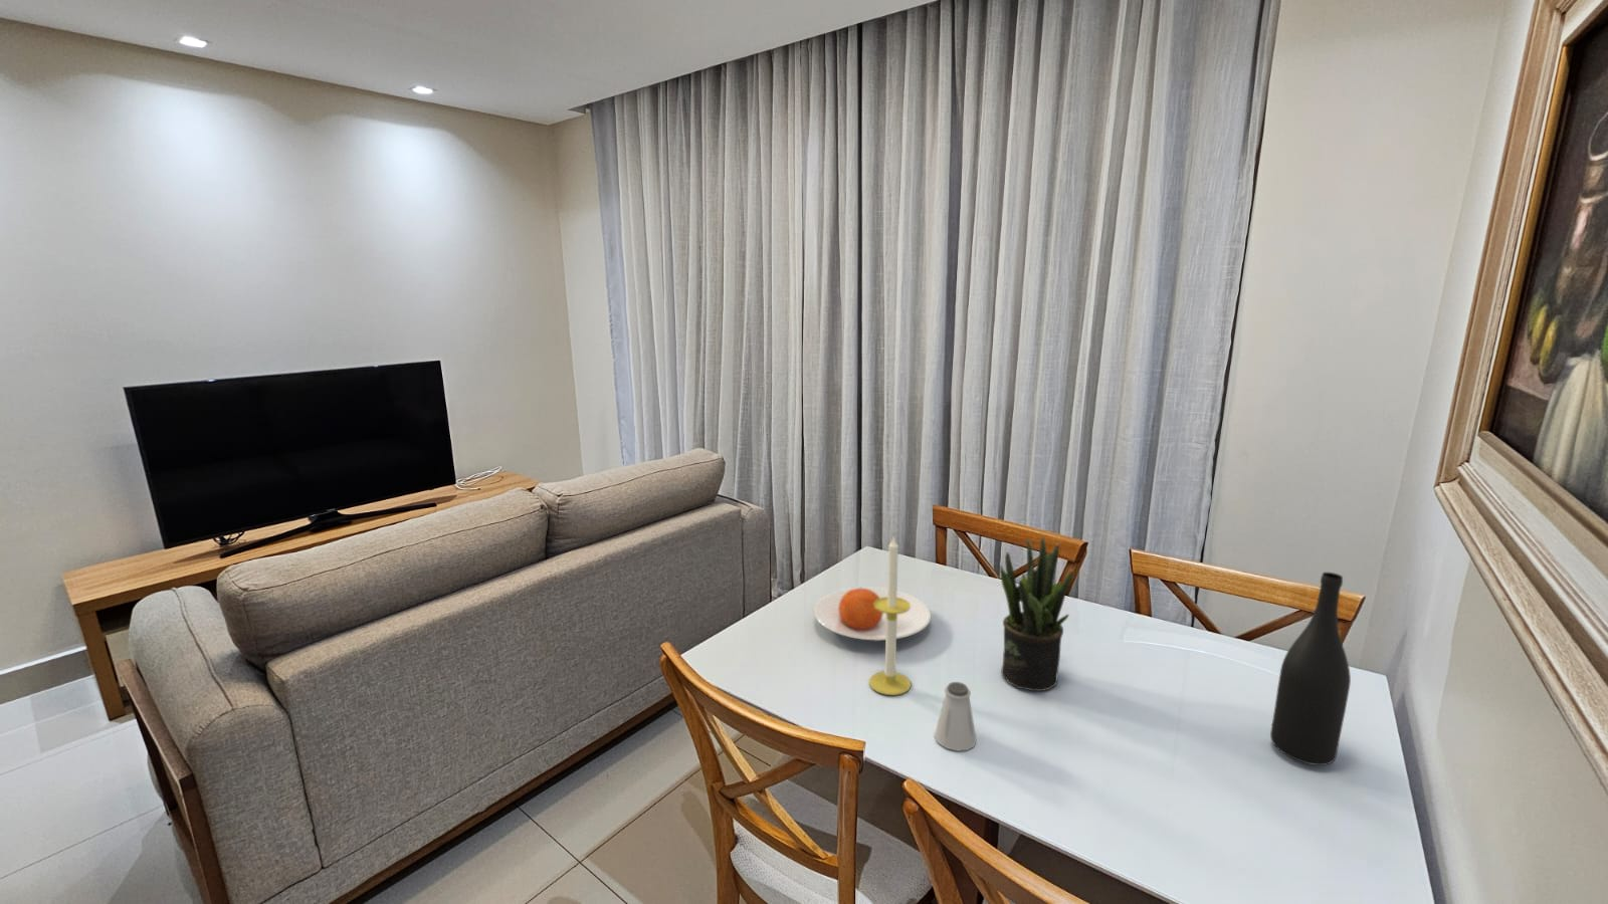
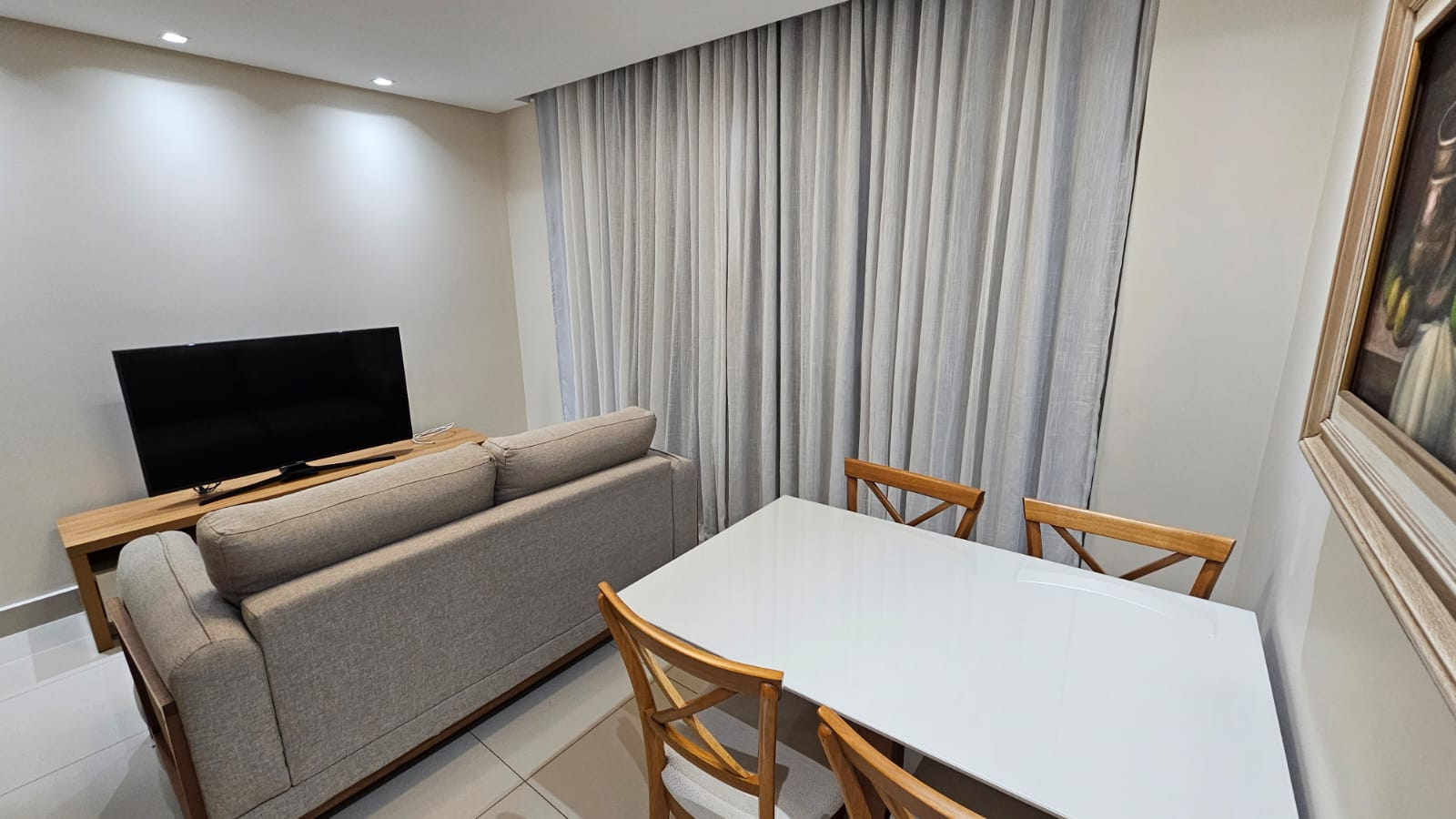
- plate (871, 607)
- potted plant (1032, 613)
- candle (891, 610)
- saltshaker (955, 712)
- wine bottle (1315, 666)
